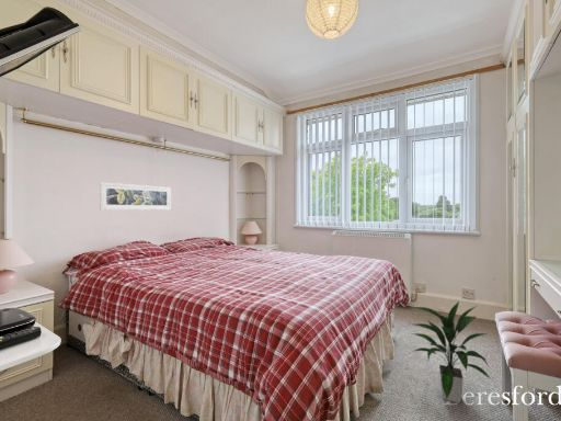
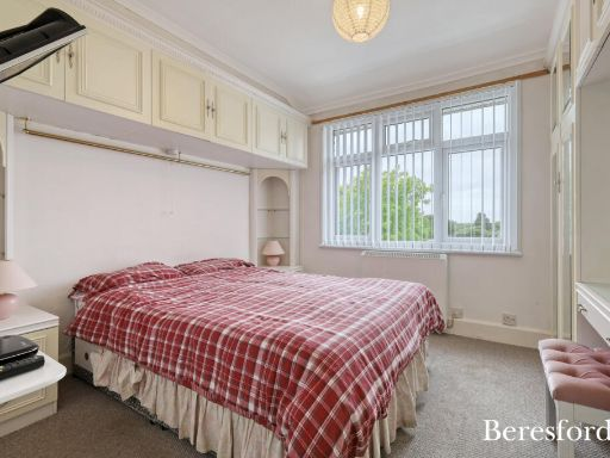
- indoor plant (448, 350)
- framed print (138, 197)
